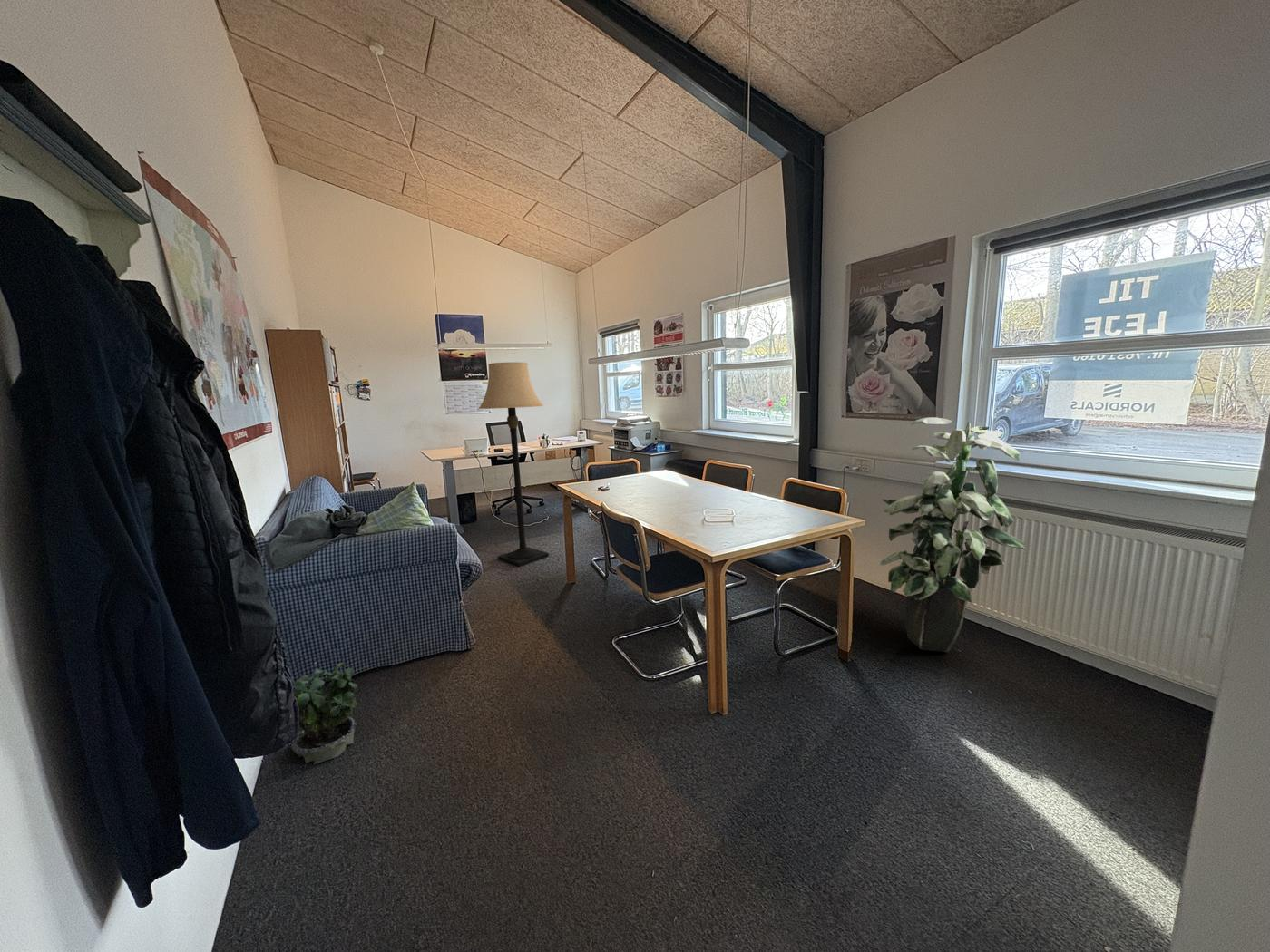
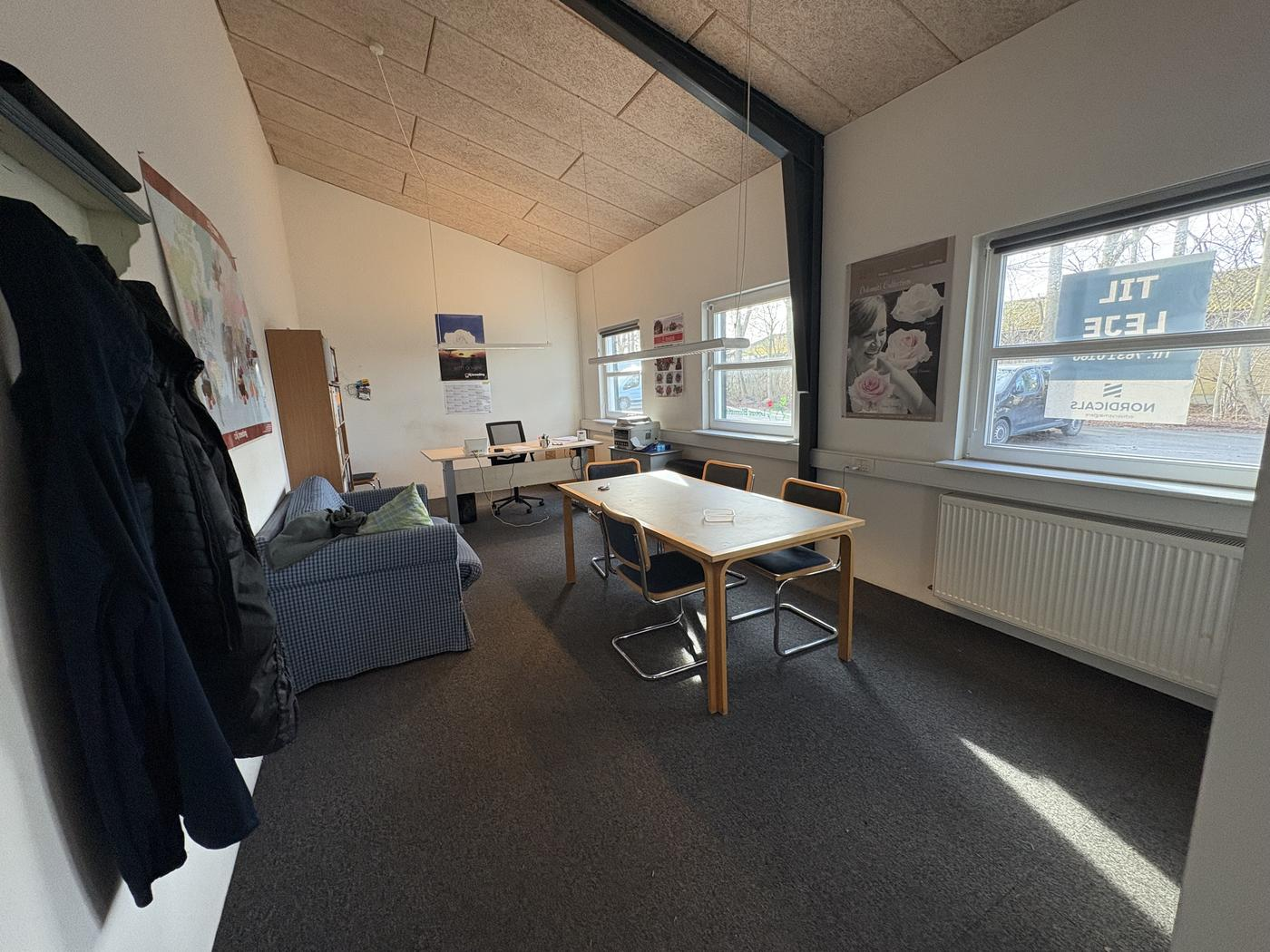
- indoor plant (941, 534)
- potted plant (317, 705)
- lamp (516, 463)
